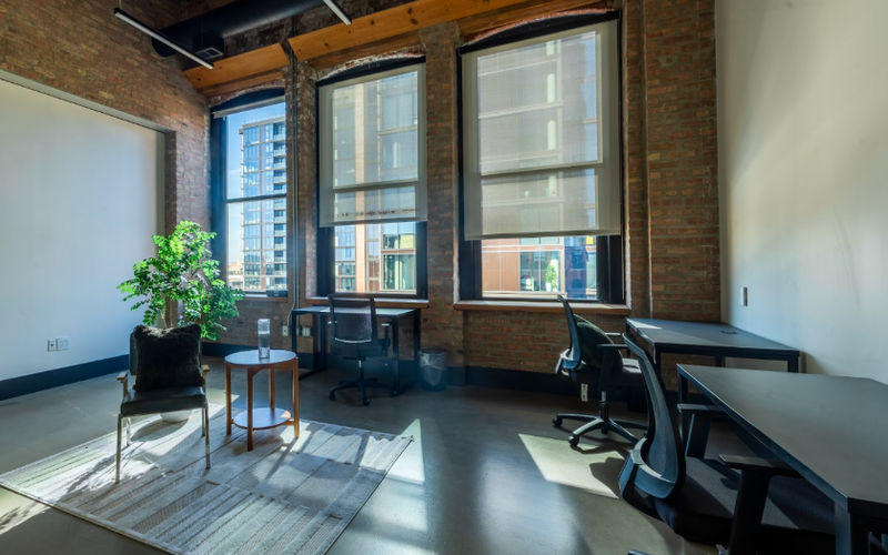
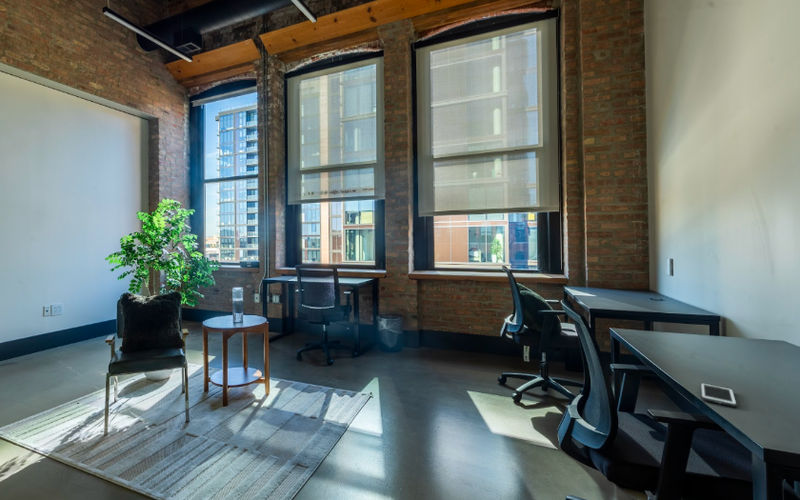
+ cell phone (717, 394)
